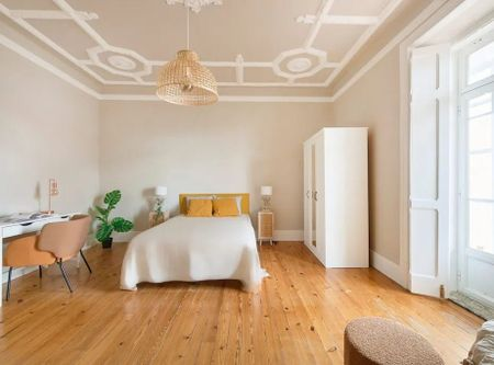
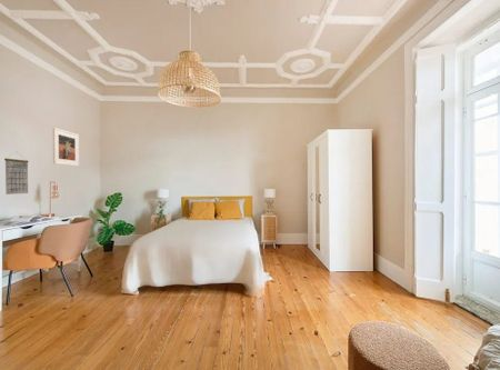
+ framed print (67, 148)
+ calendar (17, 172)
